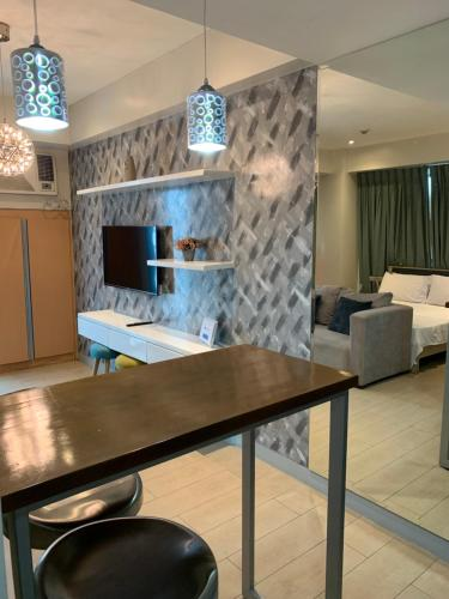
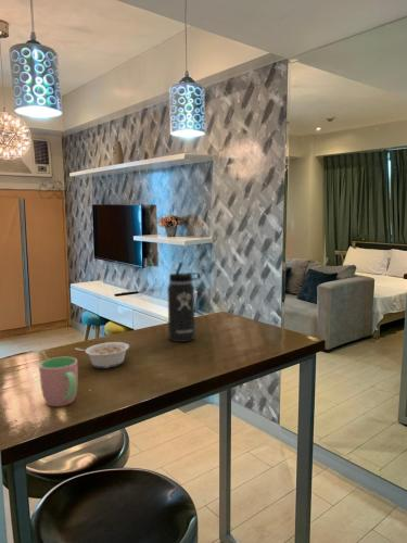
+ thermos bottle (183, 300)
+ legume (106, 354)
+ cup (62, 383)
